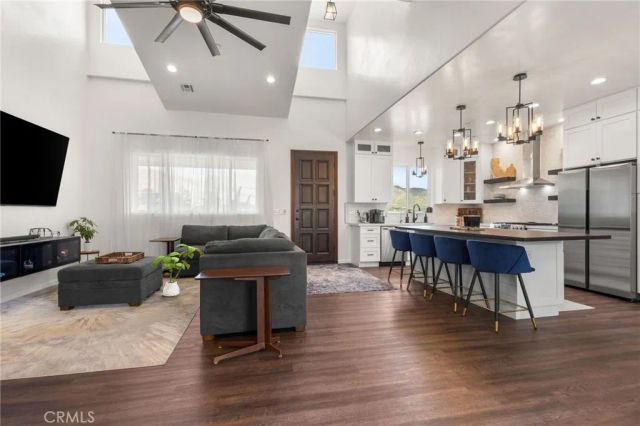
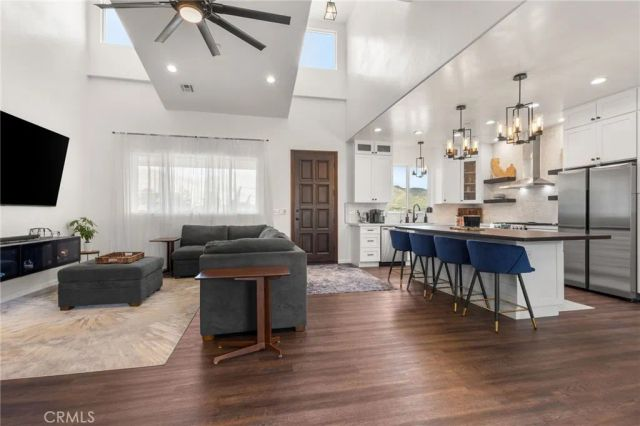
- house plant (180, 268)
